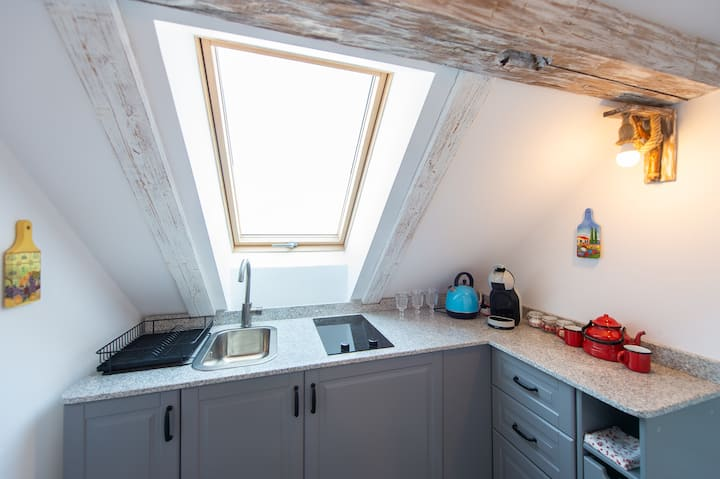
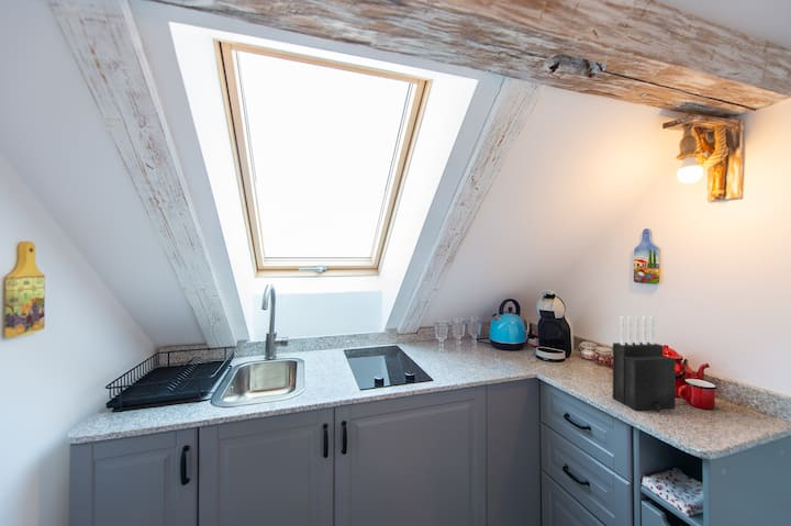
+ knife block (645, 360)
